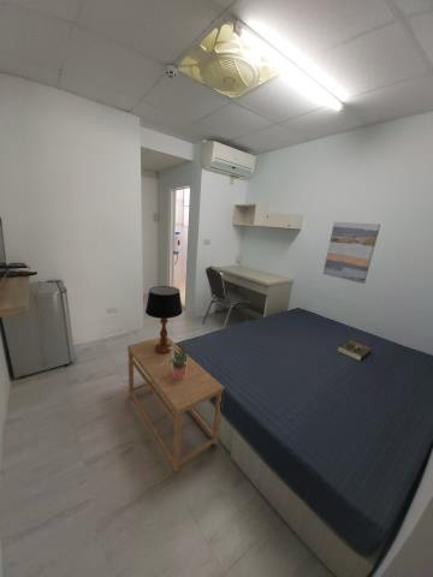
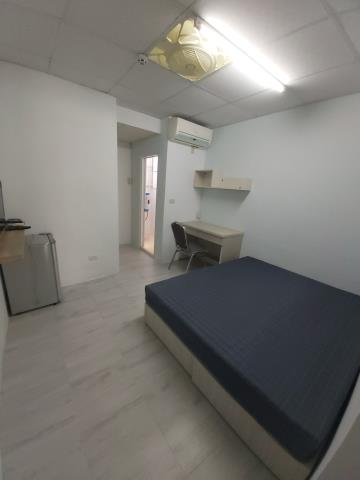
- potted plant (173, 358)
- book (354, 349)
- table lamp (164, 321)
- wall art (349, 251)
- side table (170, 391)
